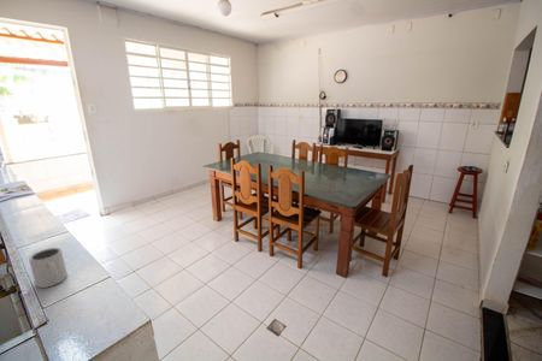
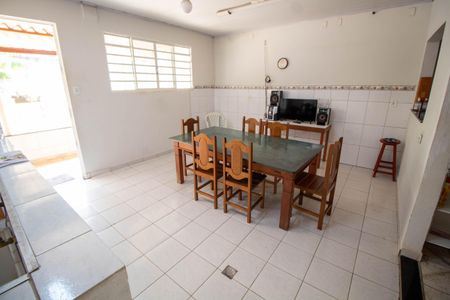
- mug (49, 268)
